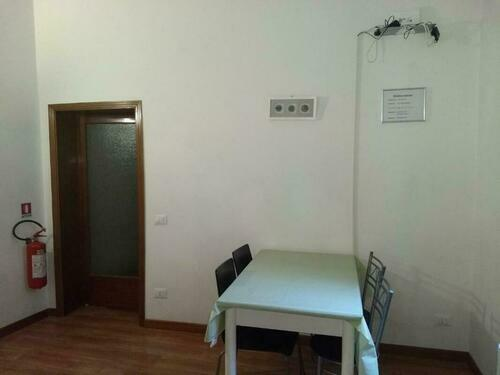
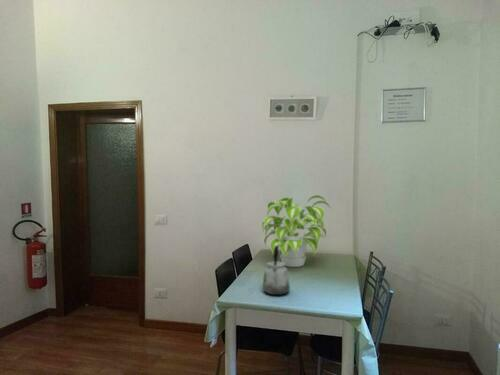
+ plant (294, 229)
+ kettle (276, 267)
